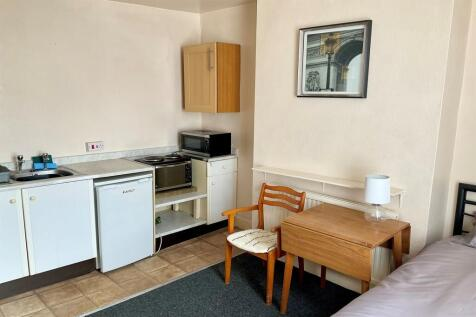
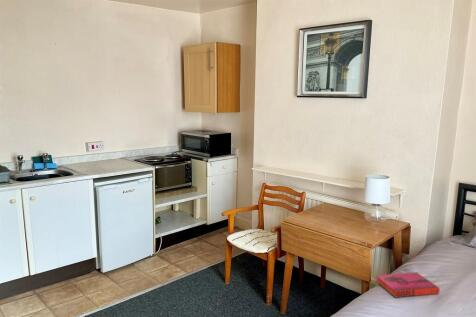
+ hardback book (406, 284)
